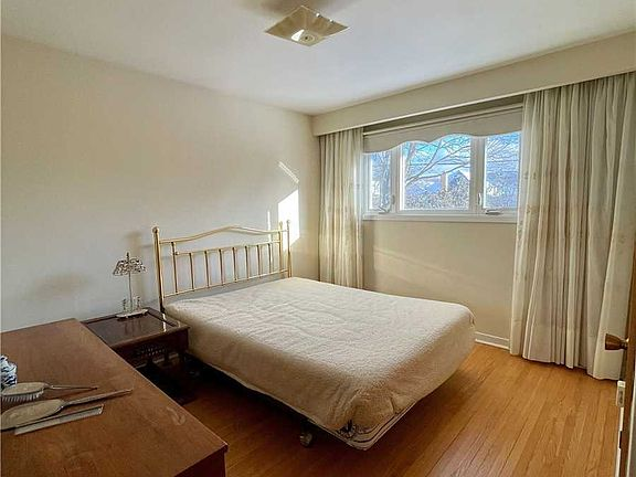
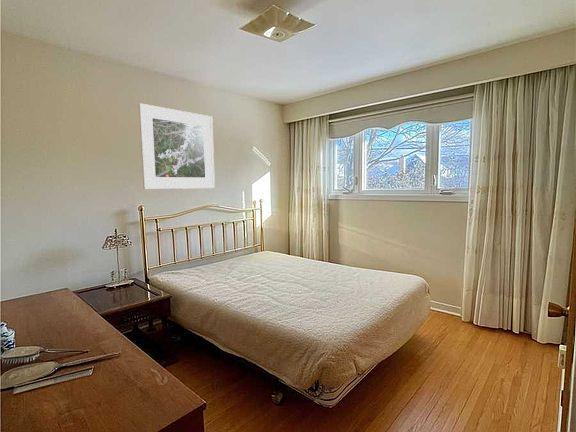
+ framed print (180, 150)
